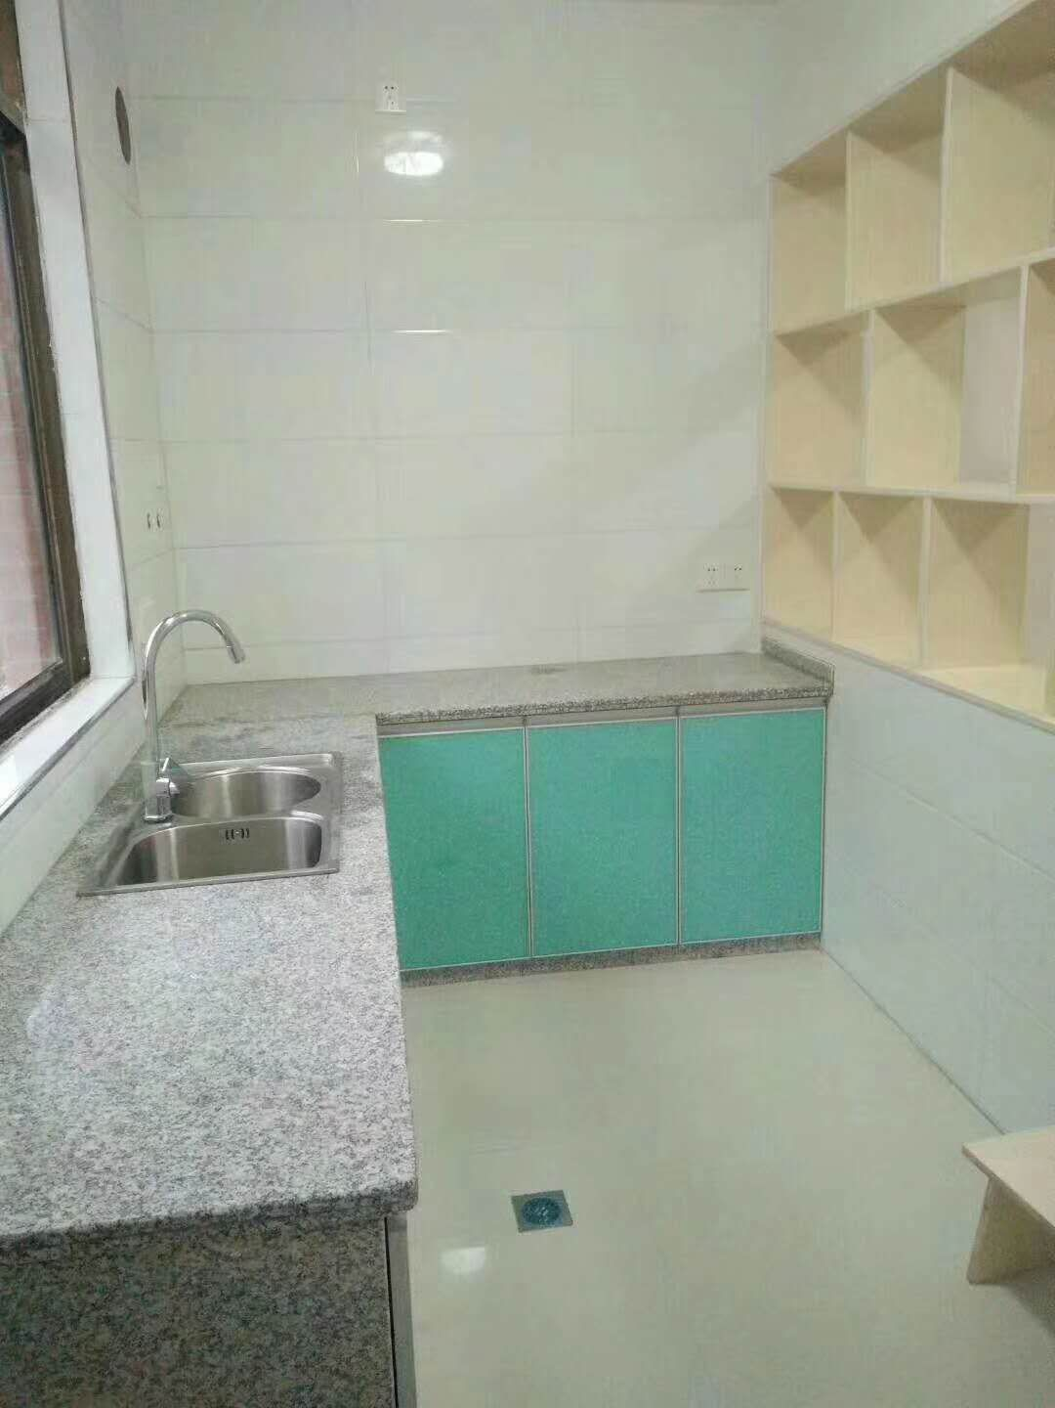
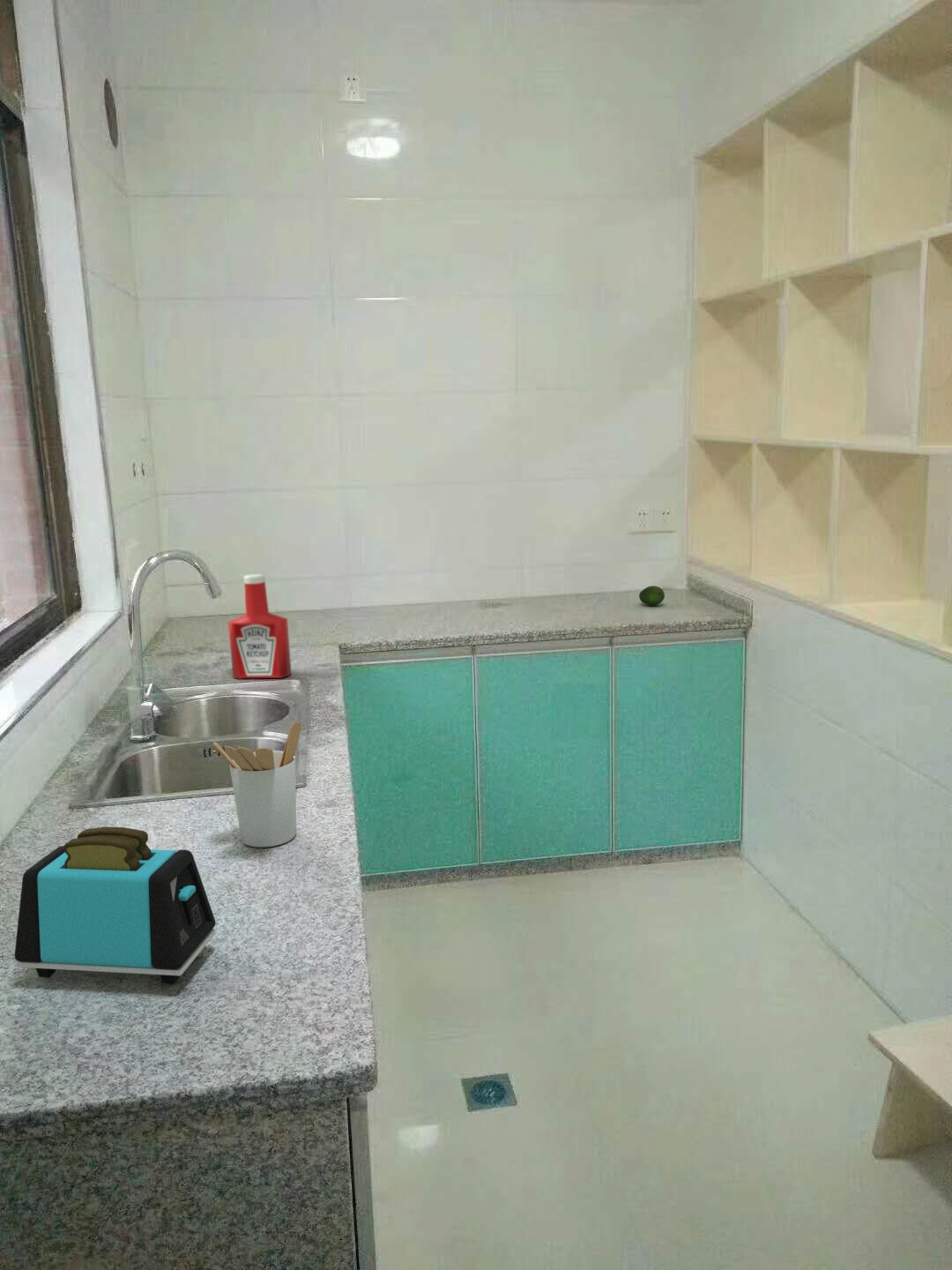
+ fruit (651, 595)
+ utensil holder (261, 786)
+ soap bottle (258, 625)
+ toaster (113, 900)
